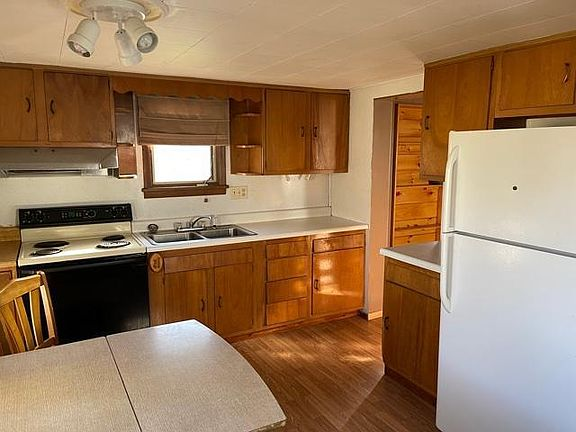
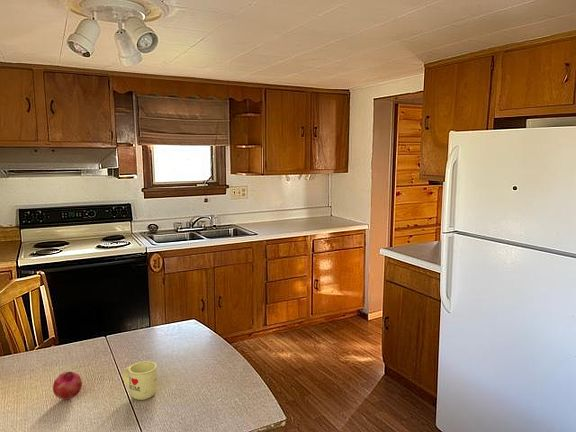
+ fruit (67, 383)
+ mug (137, 380)
